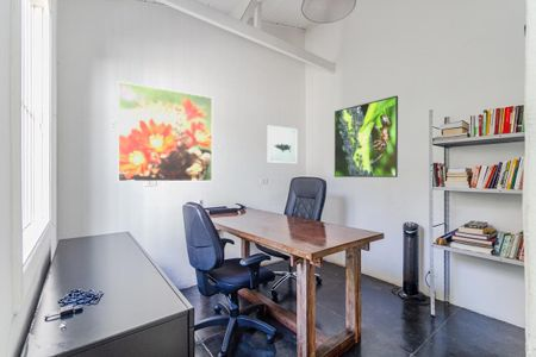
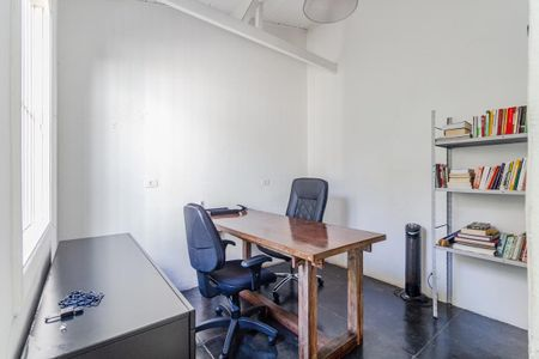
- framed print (362, 140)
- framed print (168, 136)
- wall art (282, 145)
